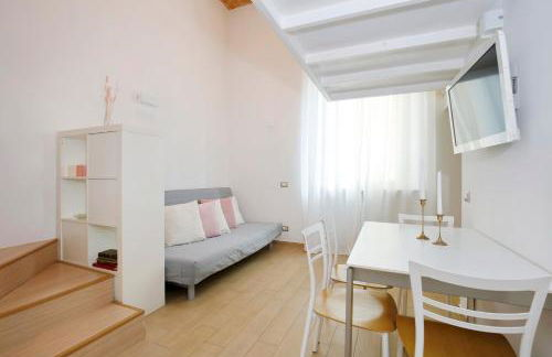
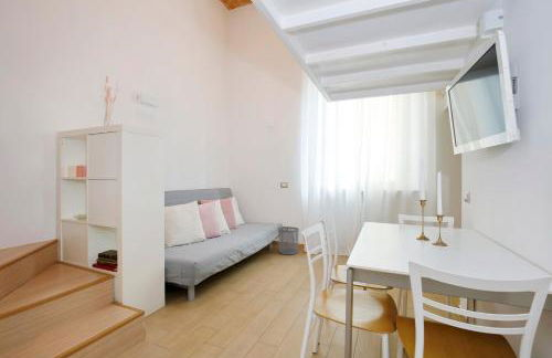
+ waste bin (288, 240)
